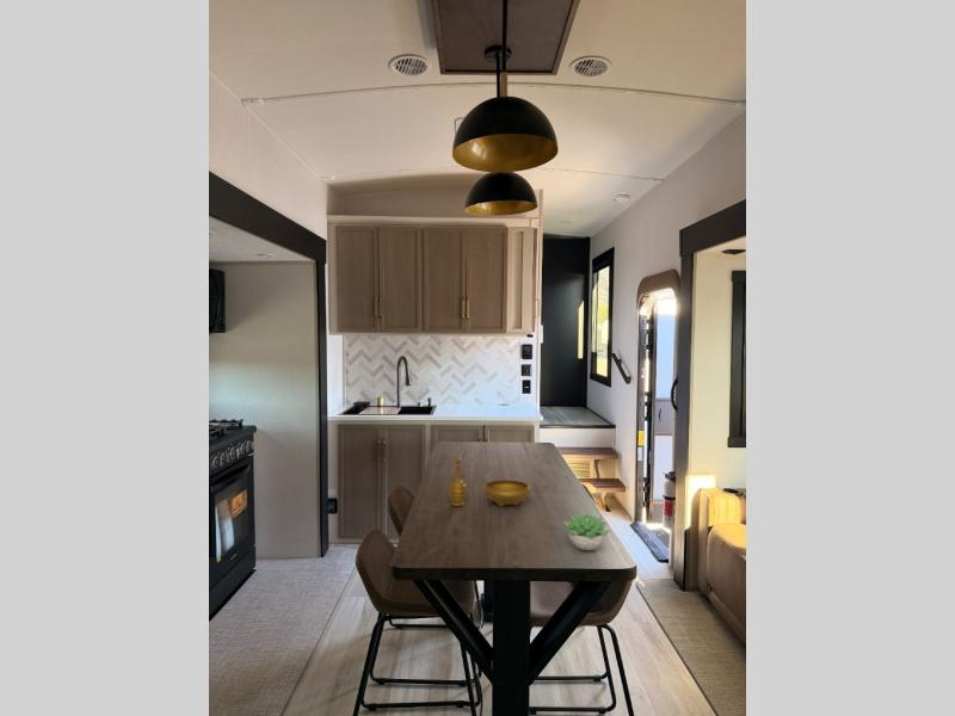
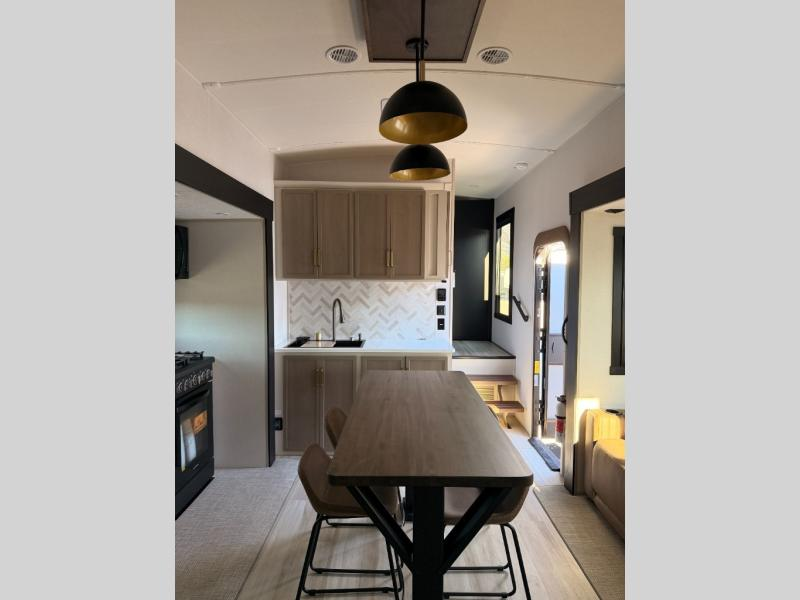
- decorative bowl (492, 481)
- succulent plant (586, 532)
